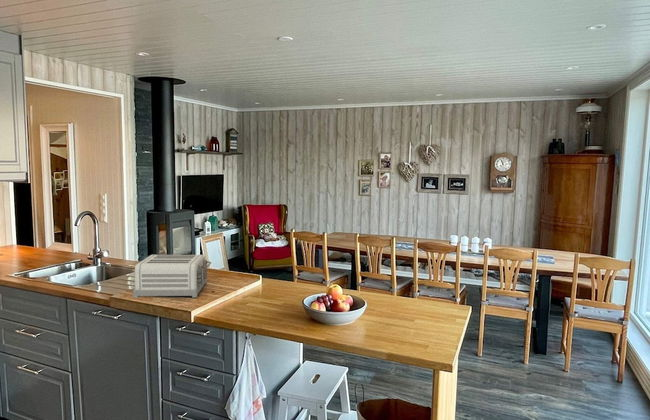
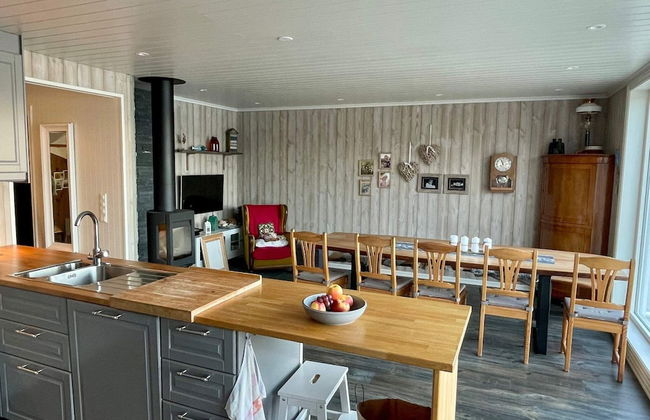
- toaster (176, 274)
